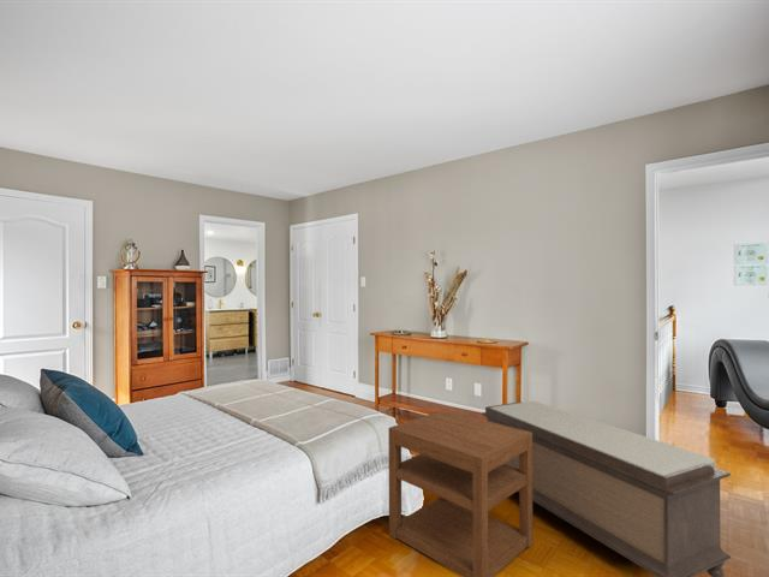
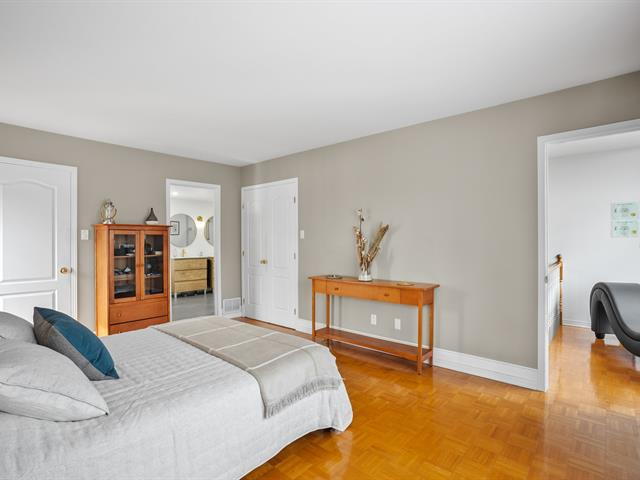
- nightstand (459, 484)
- bench (582, 475)
